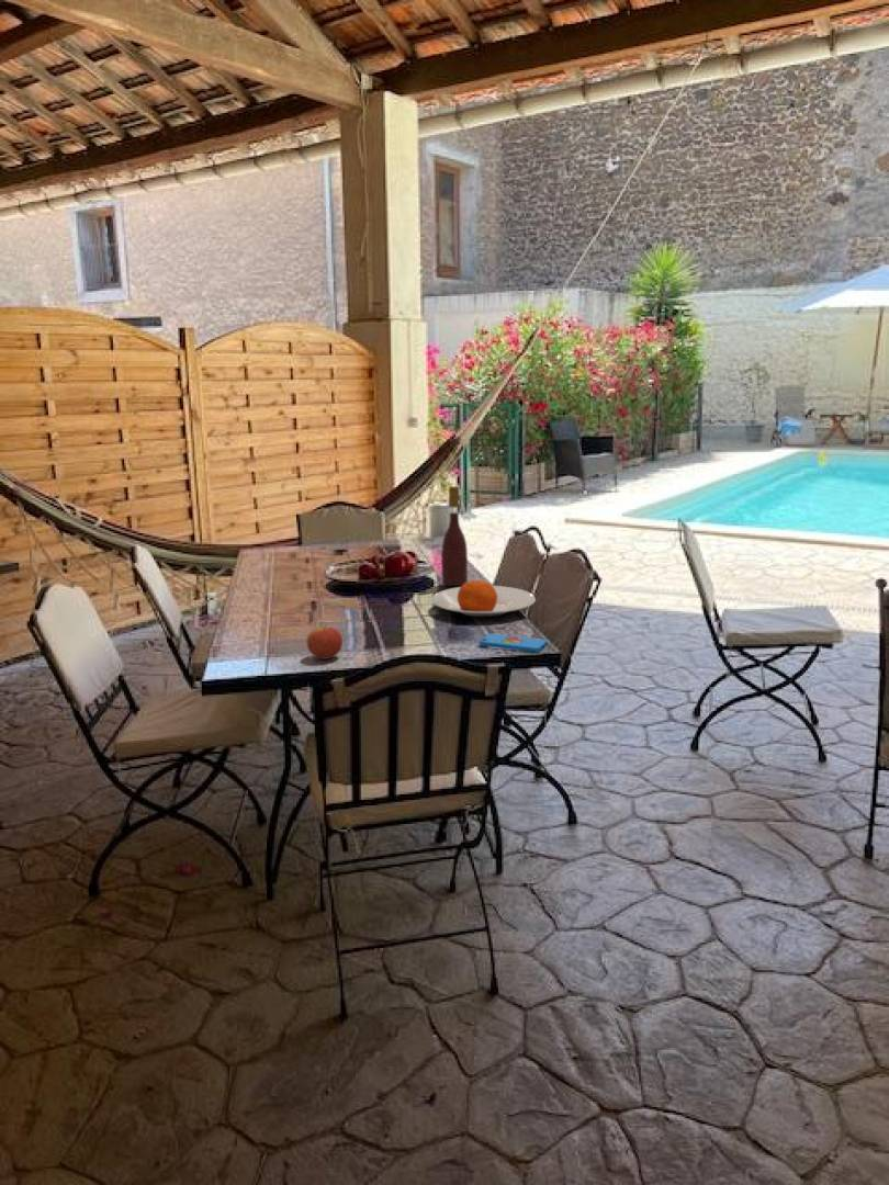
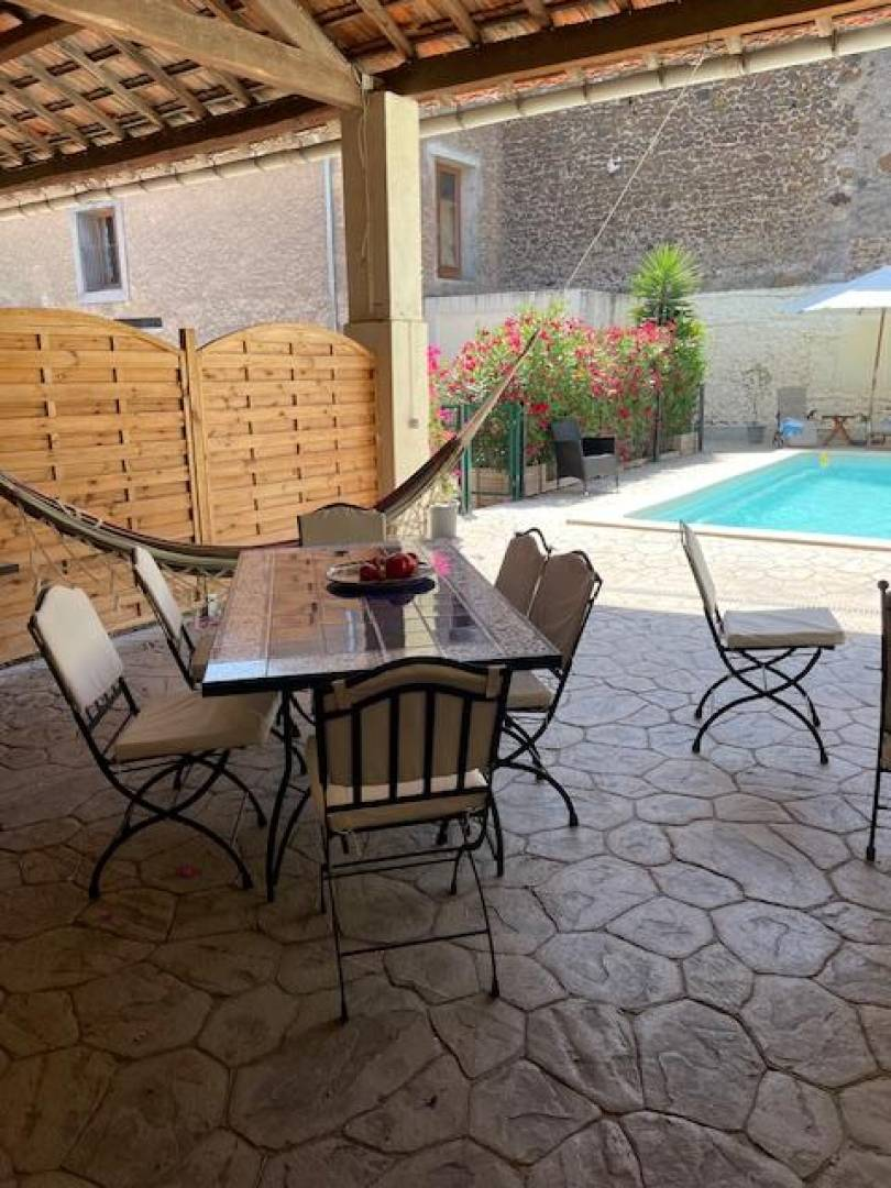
- wine bottle (454, 537)
- smartphone (513, 642)
- plate (483, 595)
- apple (324, 640)
